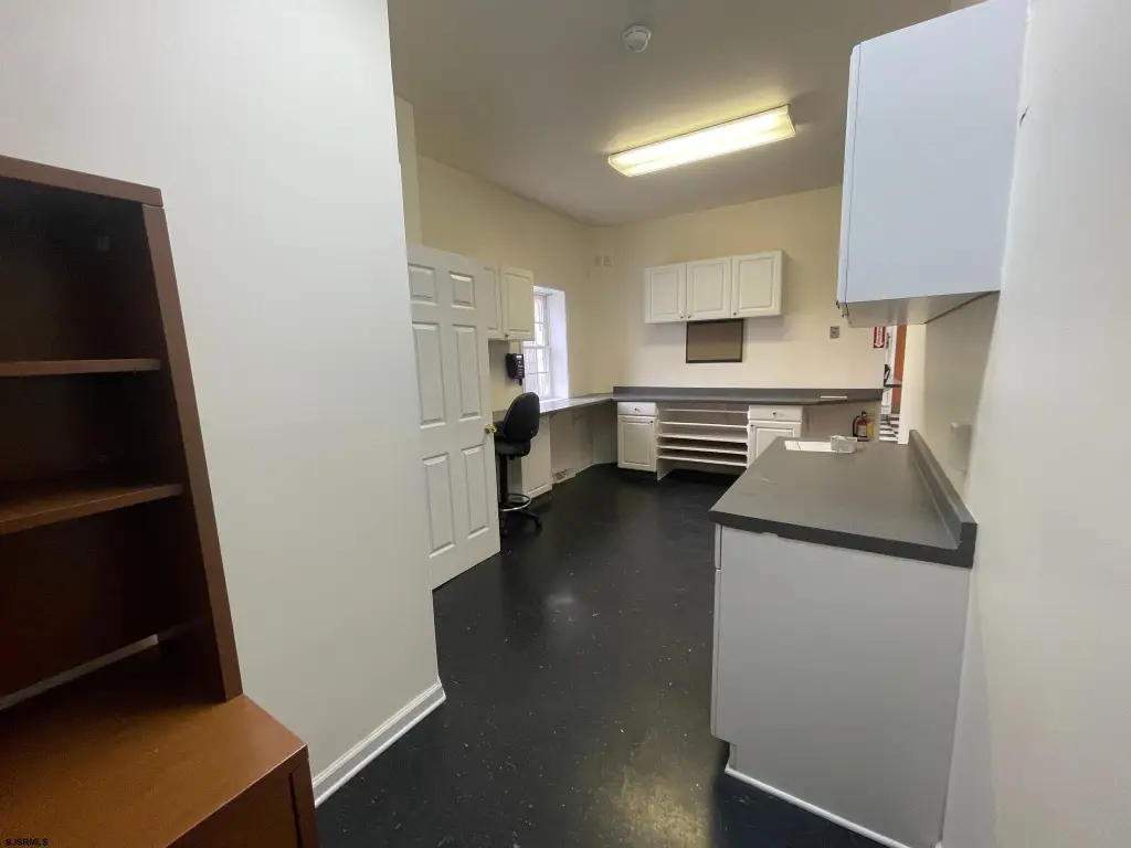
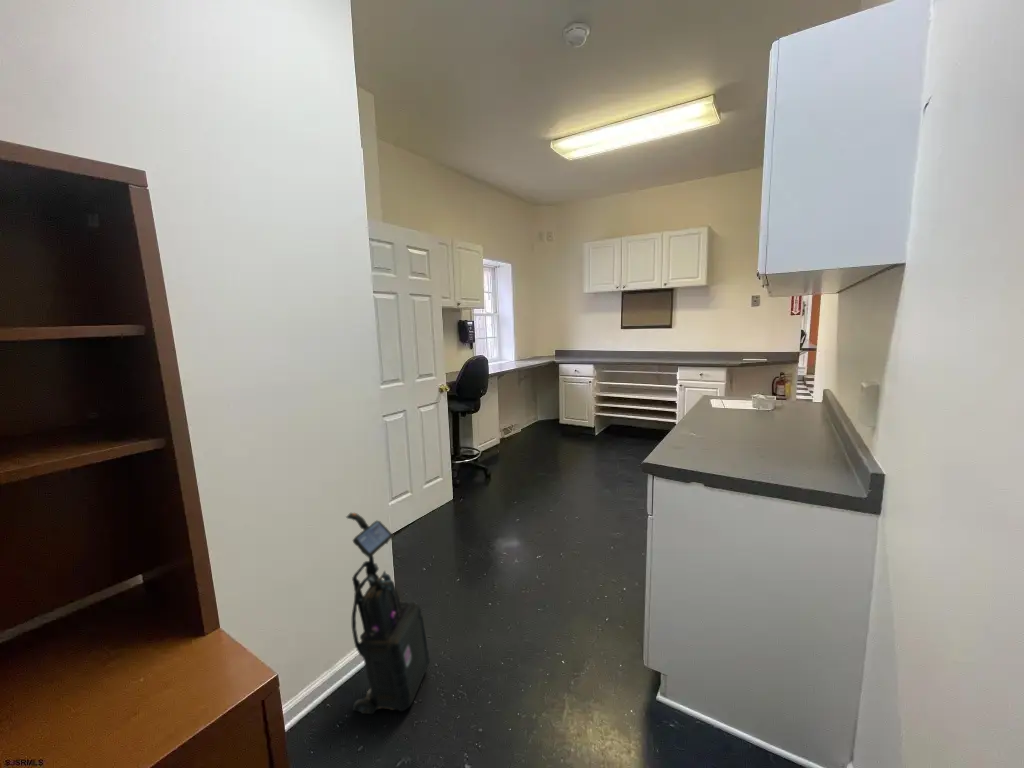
+ vacuum cleaner (382, 605)
